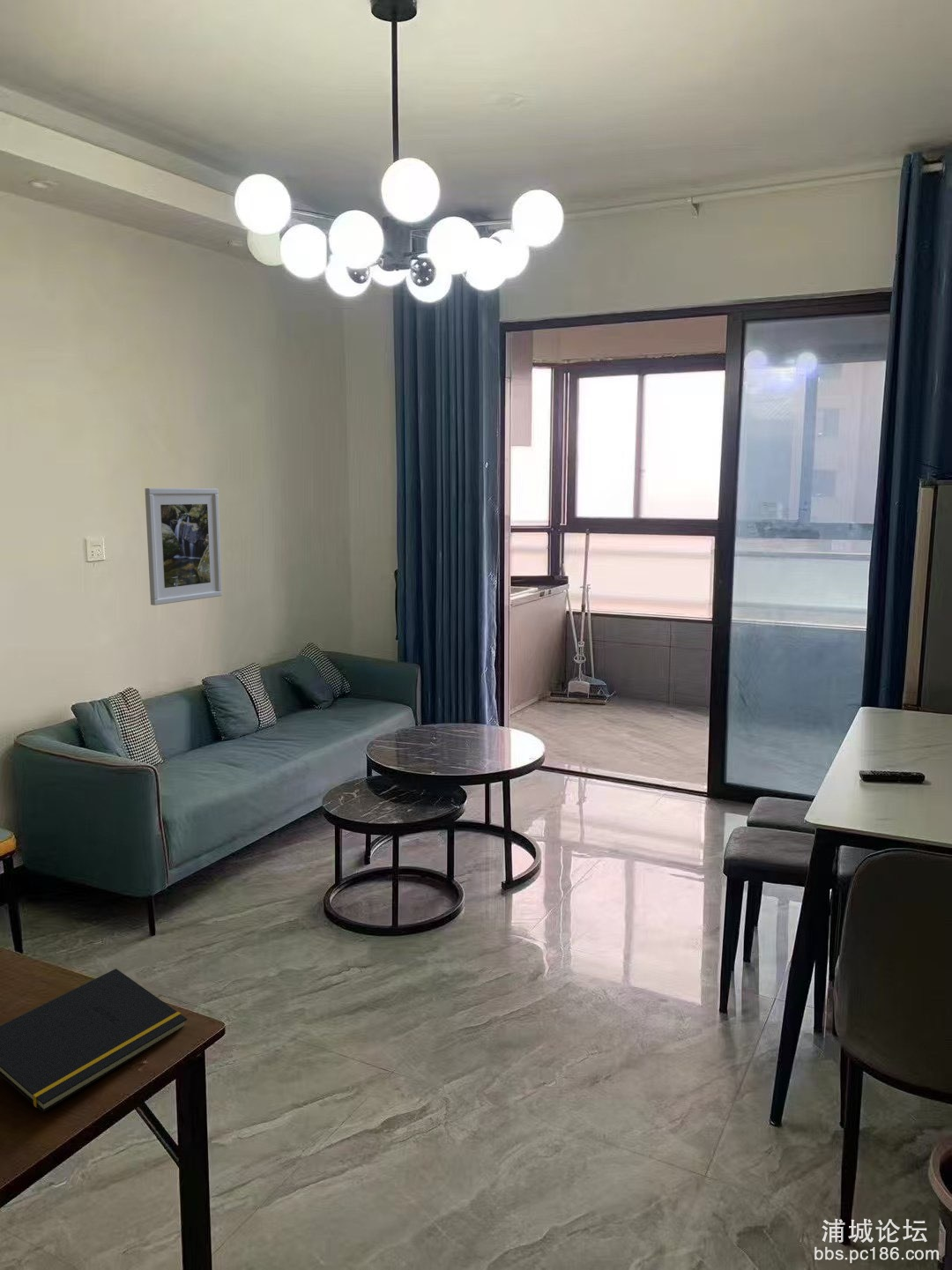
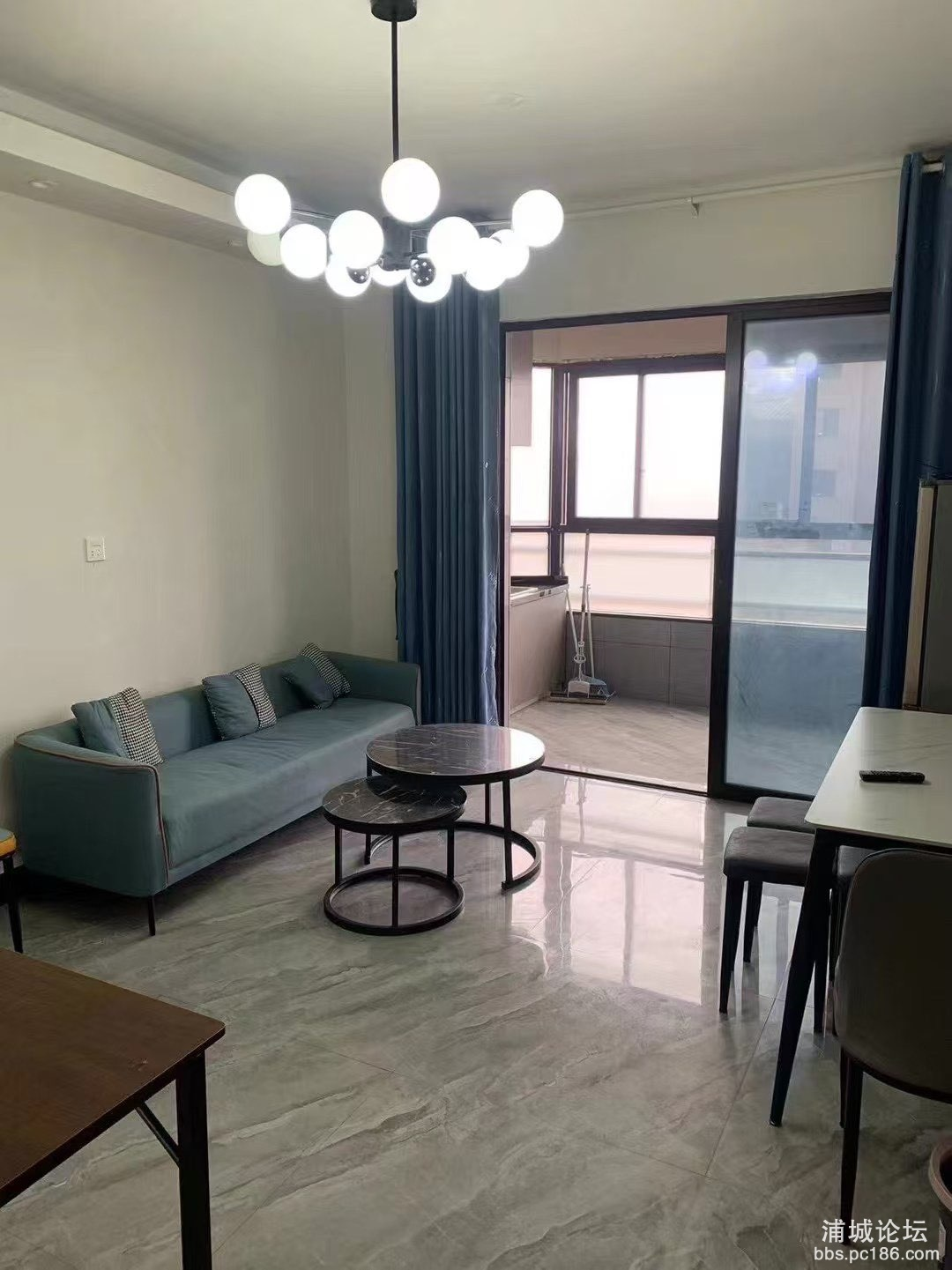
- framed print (185, 545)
- notepad (83, 1033)
